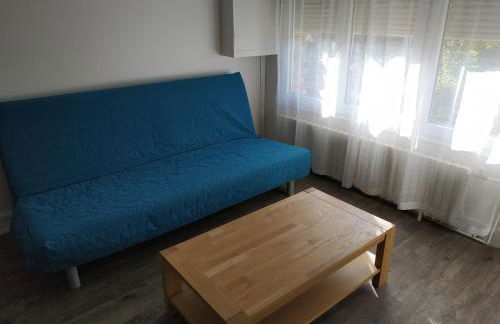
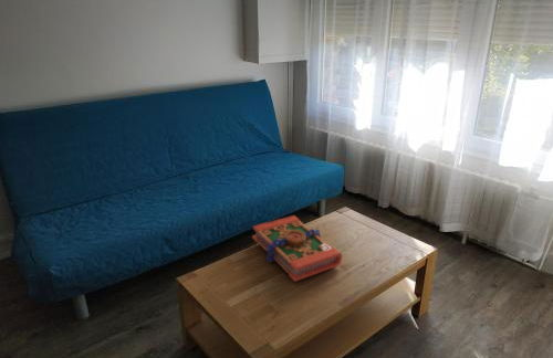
+ book (294, 244)
